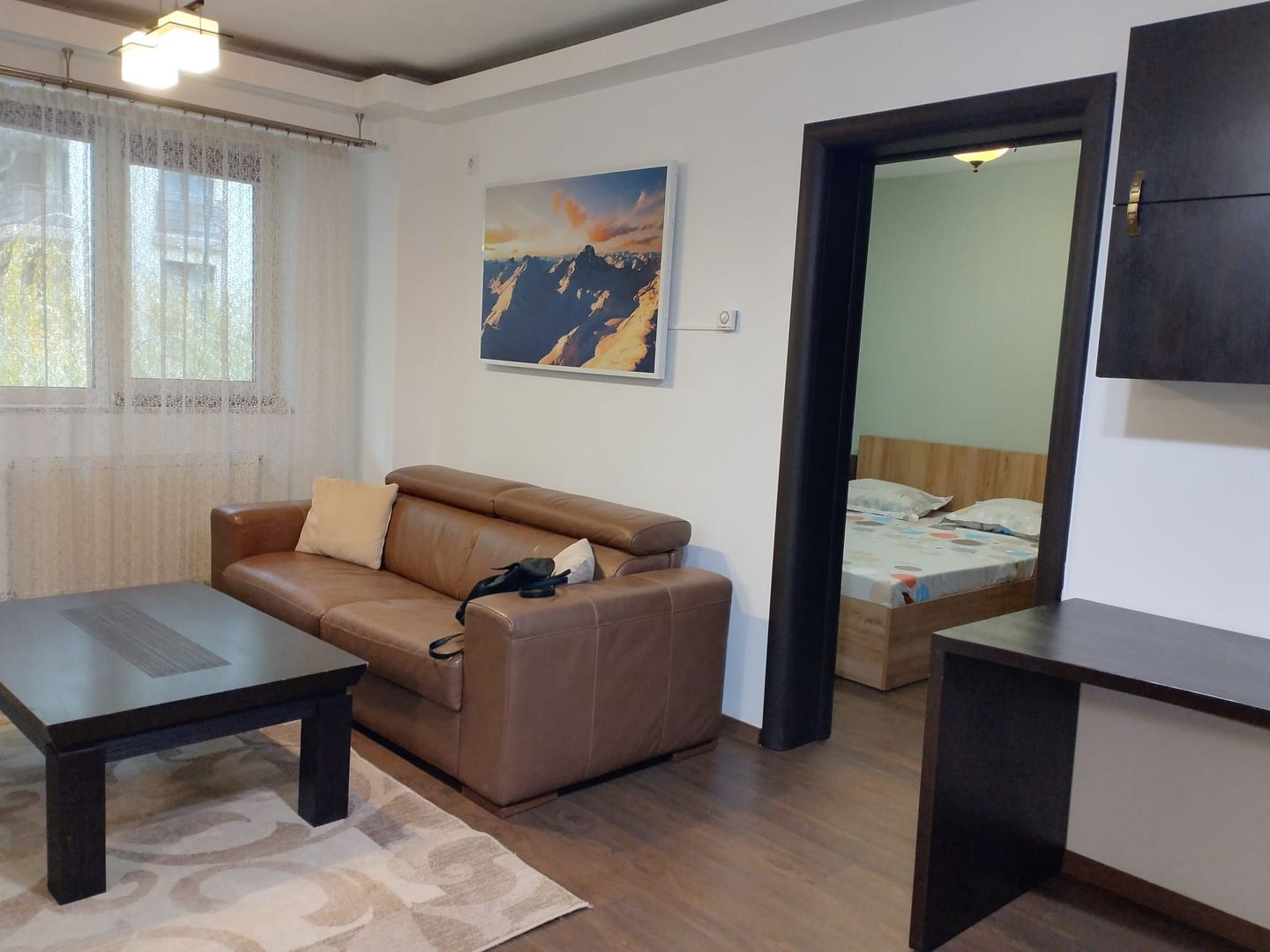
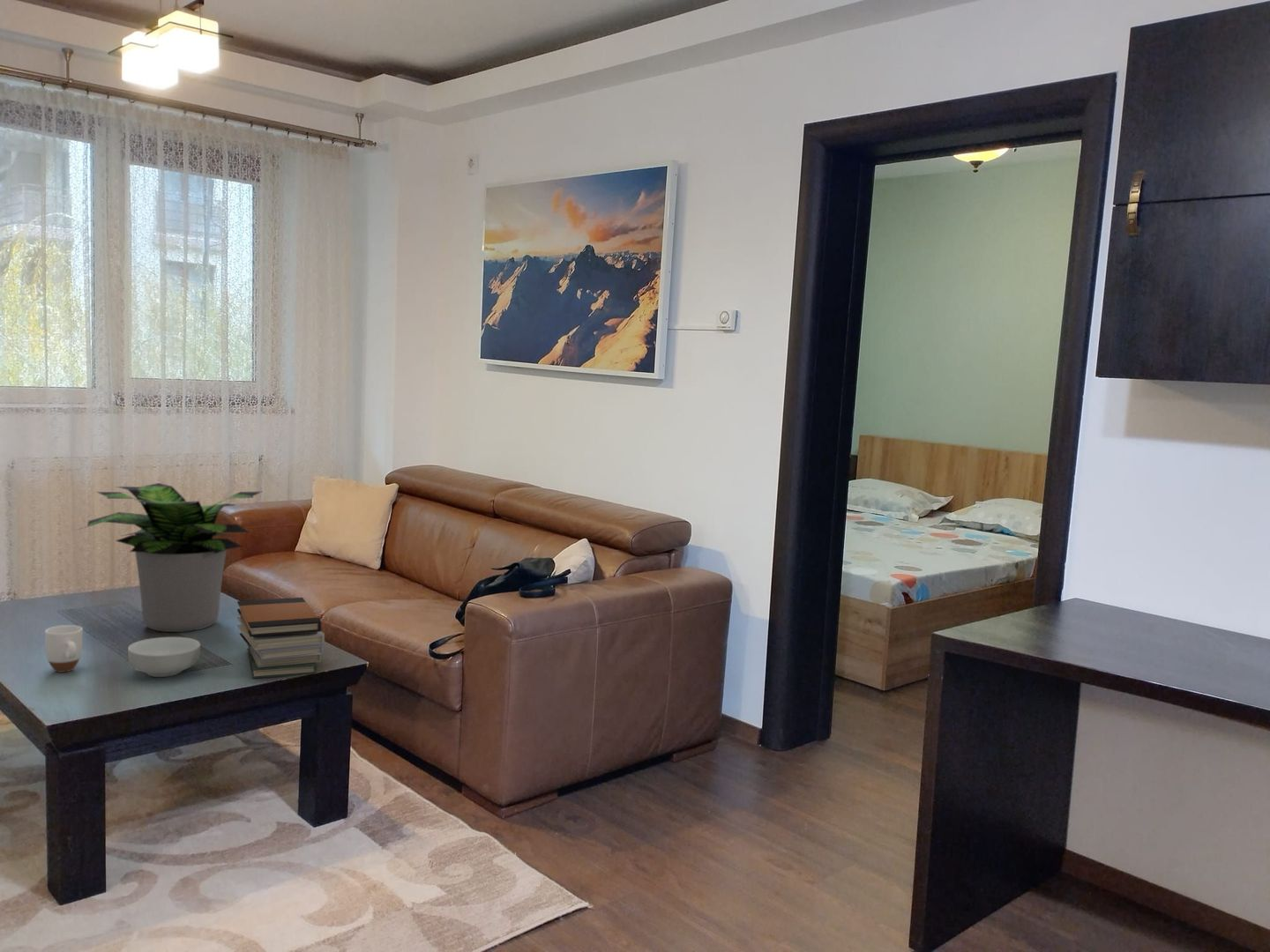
+ book stack (280, 636)
+ cereal bowl (164, 658)
+ potted plant (173, 557)
+ mug (66, 651)
